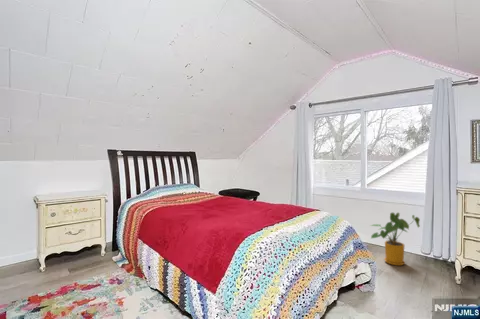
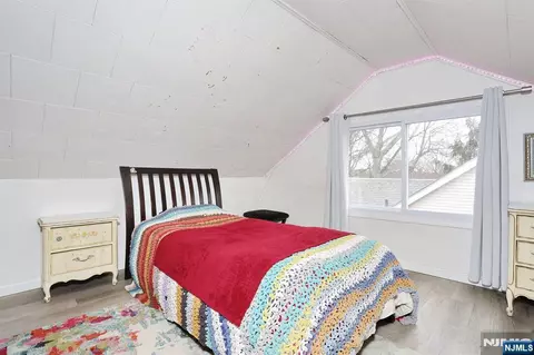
- house plant (393, 237)
